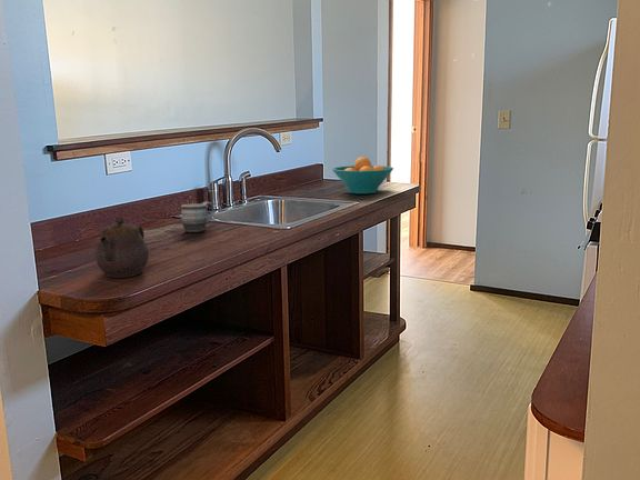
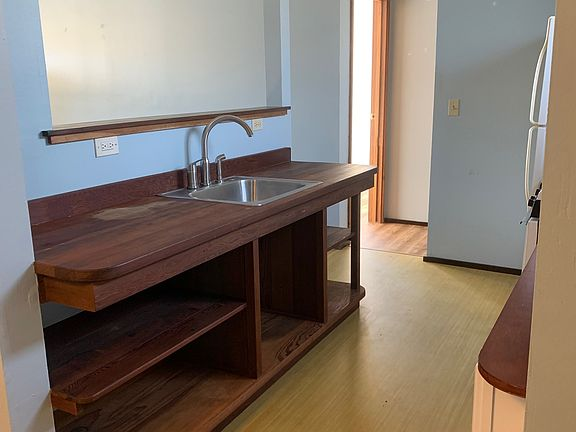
- mug (197, 217)
- fruit bowl (362, 174)
- teapot (123, 244)
